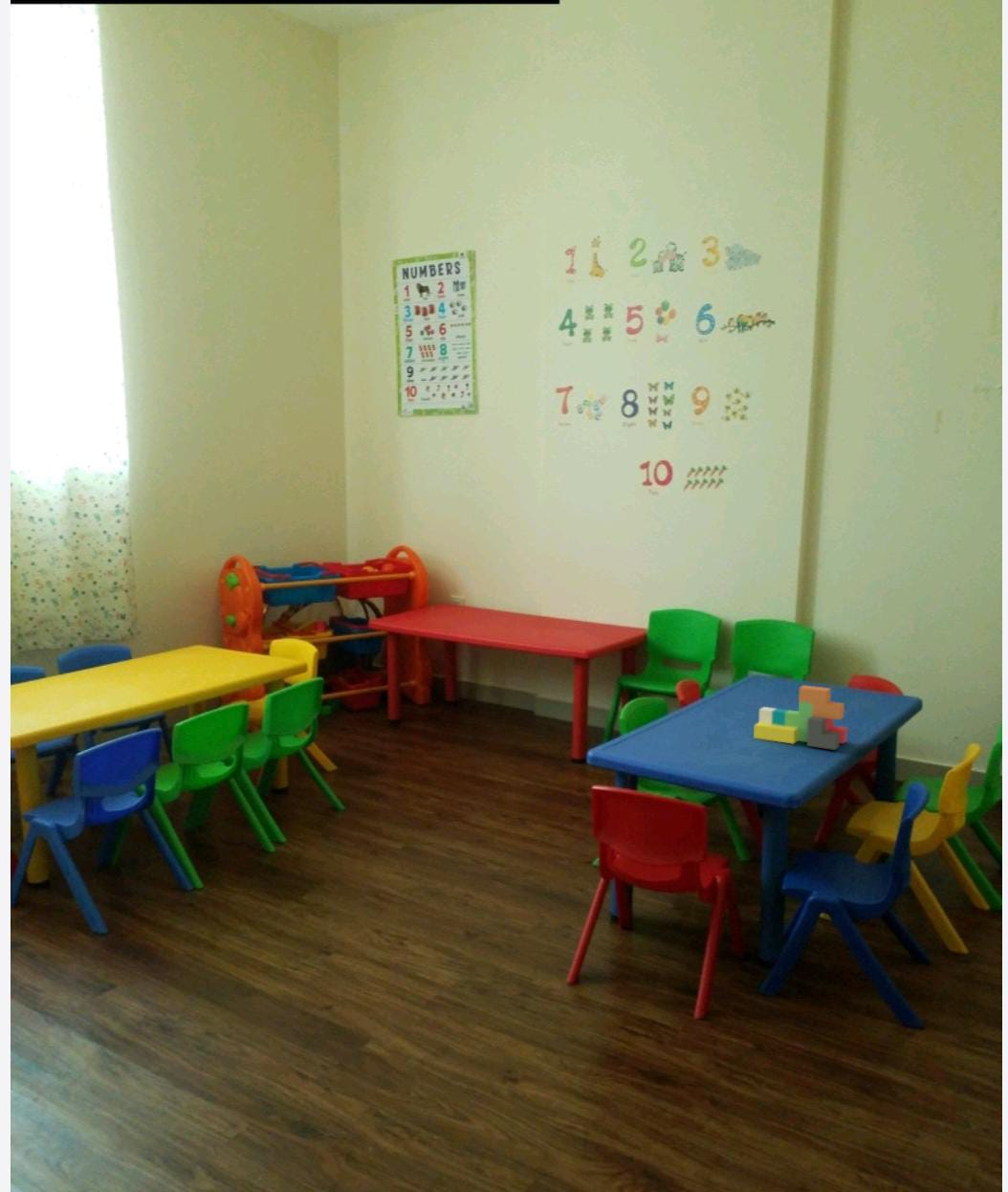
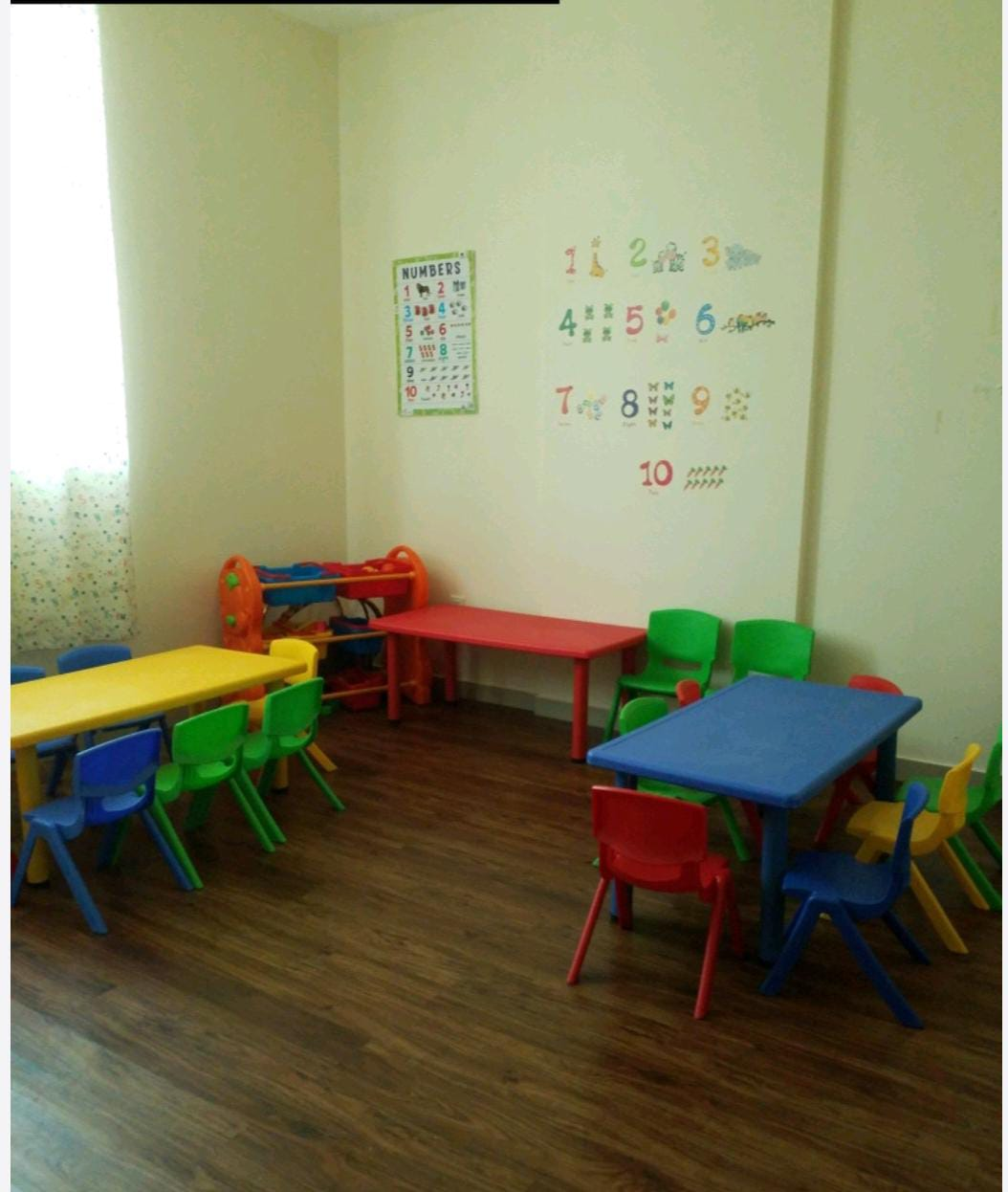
- building blocks (800, 713)
